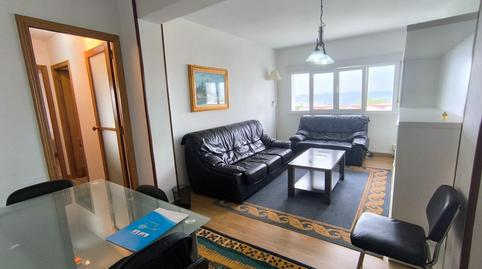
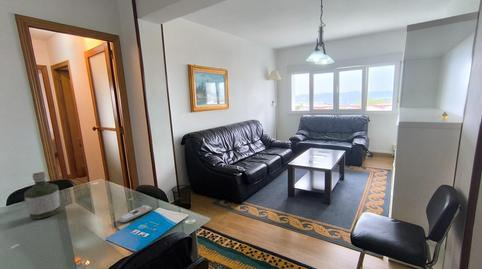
+ remote control (135, 213)
+ bottle (42, 194)
